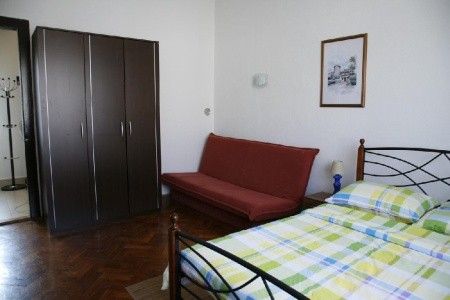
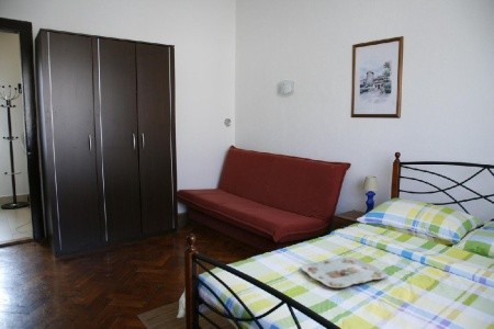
+ serving tray (343, 271)
